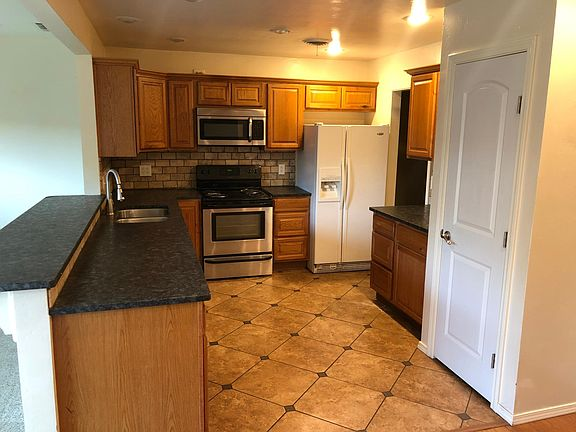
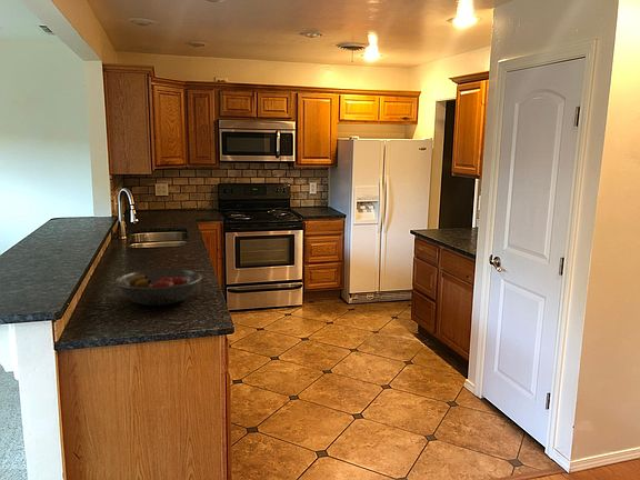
+ fruit bowl (160, 286)
